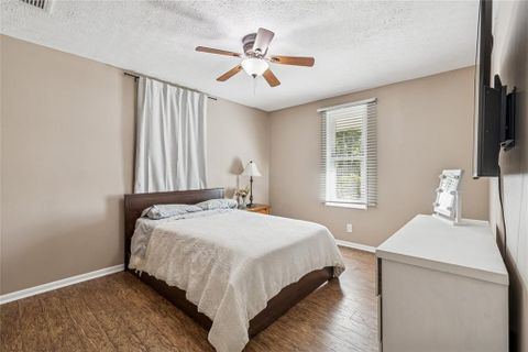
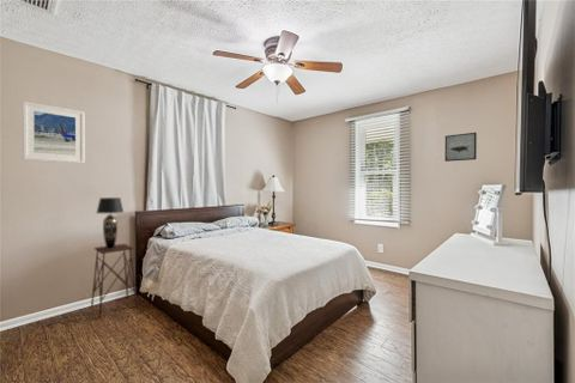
+ side table (116, 275)
+ wall art (460, 147)
+ table lamp (110, 223)
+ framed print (55, 134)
